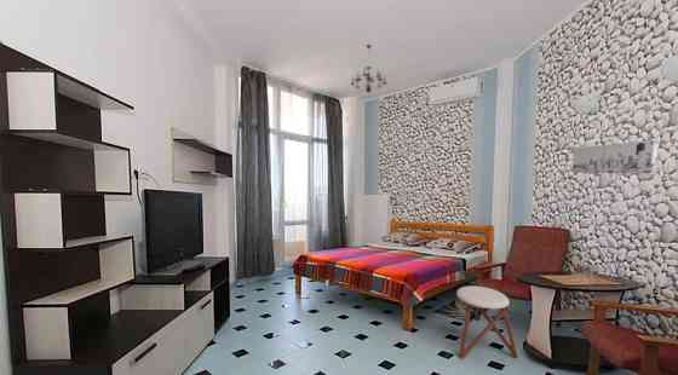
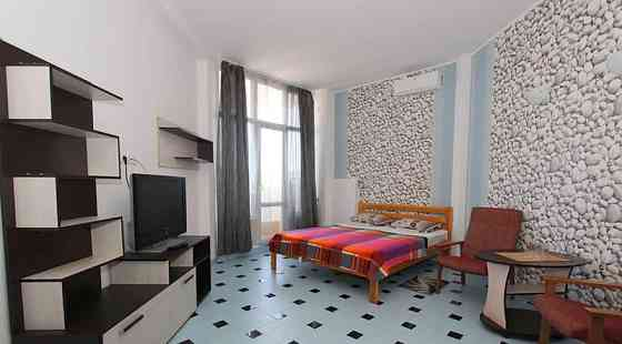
- stool (485, 318)
- chandelier (368, 69)
- wall art (608, 158)
